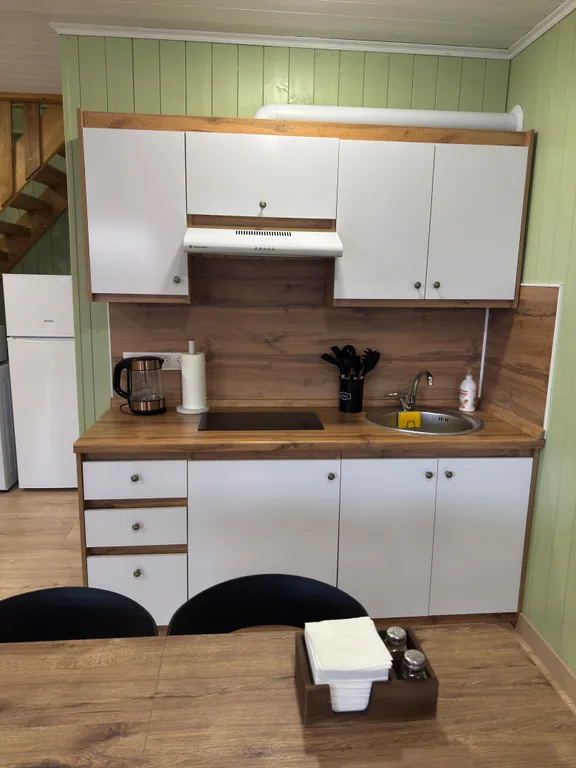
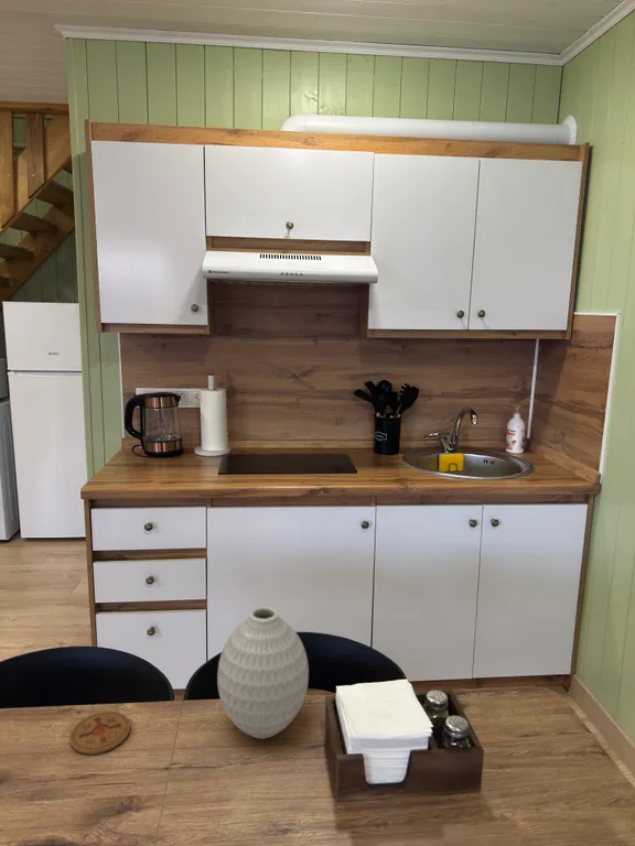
+ vase (262, 670)
+ coaster (100, 731)
